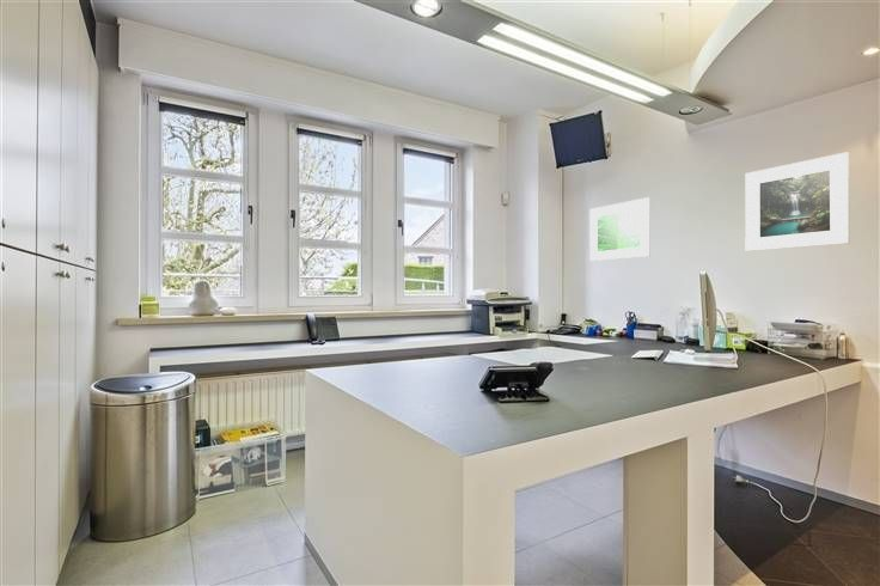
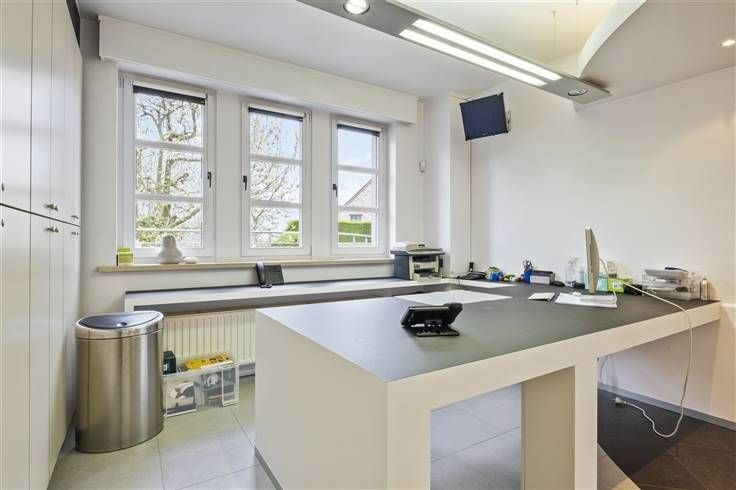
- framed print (617, 231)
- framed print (793, 205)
